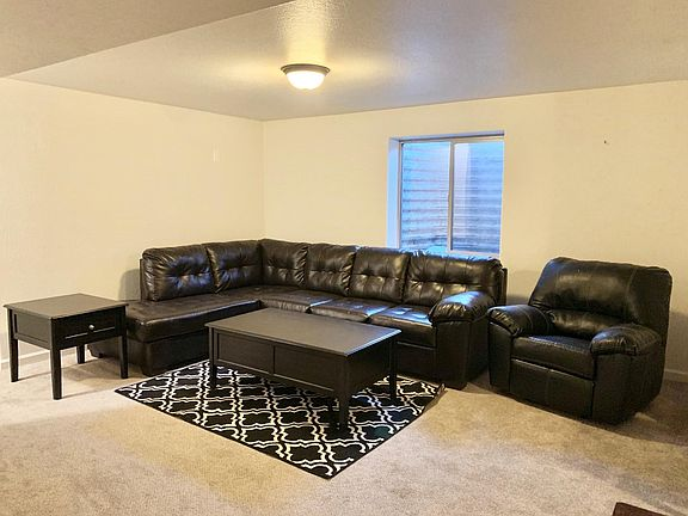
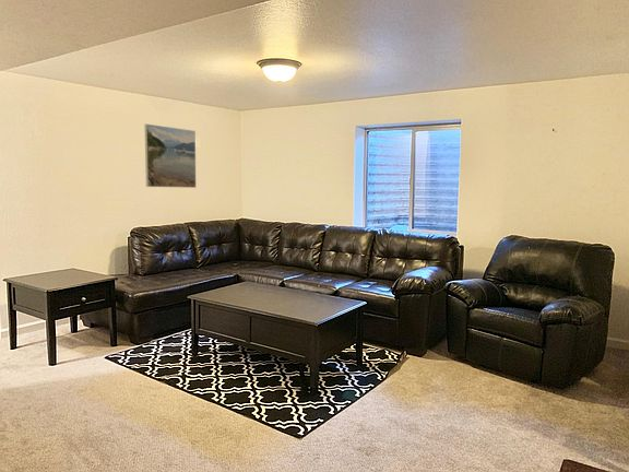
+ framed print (171, 157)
